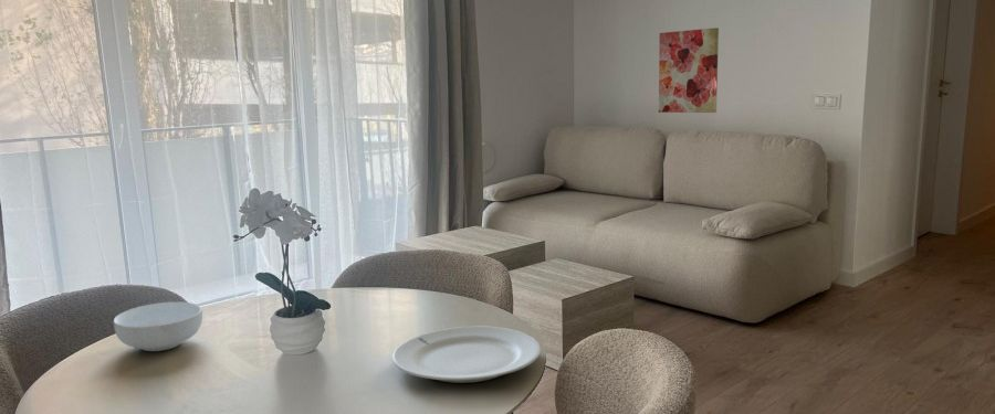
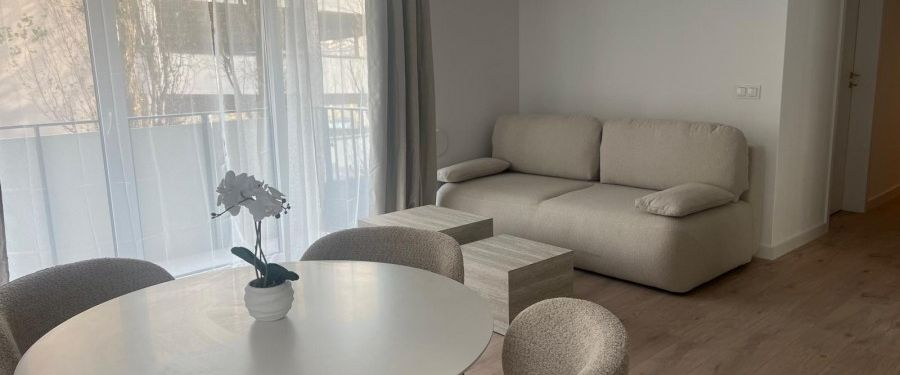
- chinaware (467, 355)
- cereal bowl (159, 329)
- wall art (687, 72)
